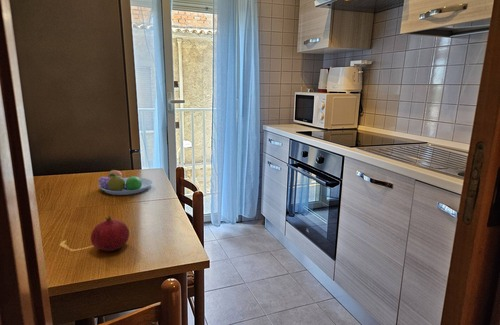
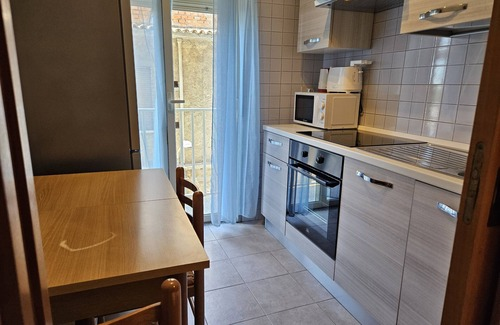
- fruit (110, 232)
- fruit bowl (125, 179)
